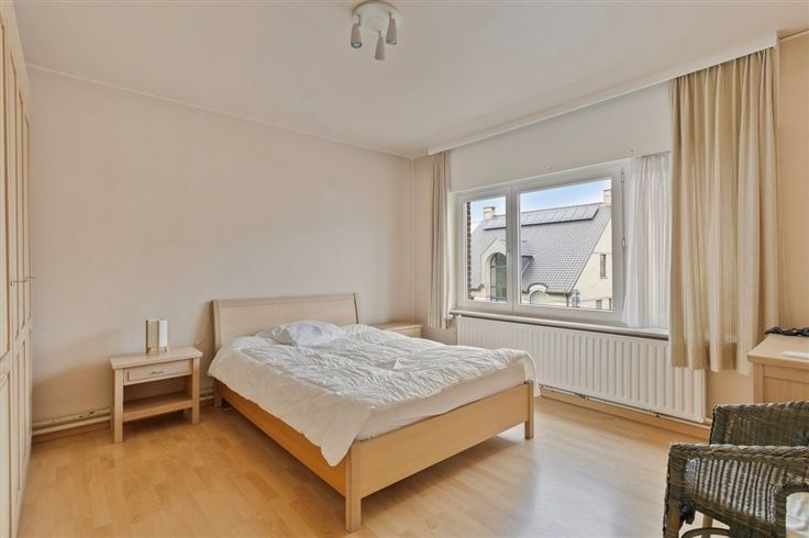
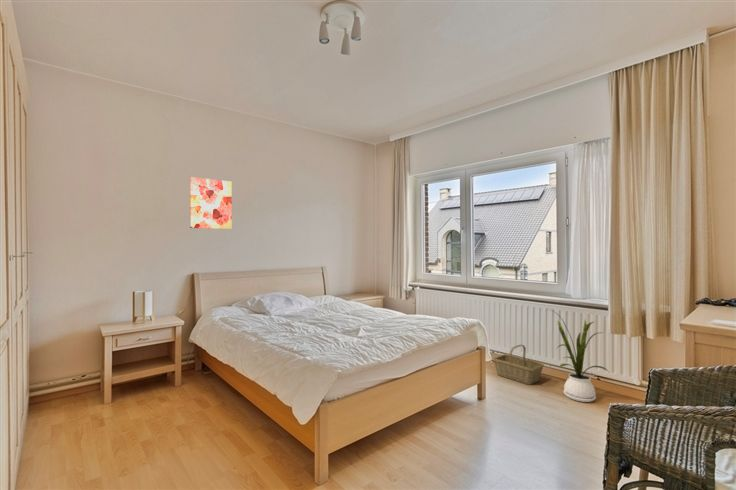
+ house plant (575, 353)
+ basket (517, 361)
+ wall art (211, 204)
